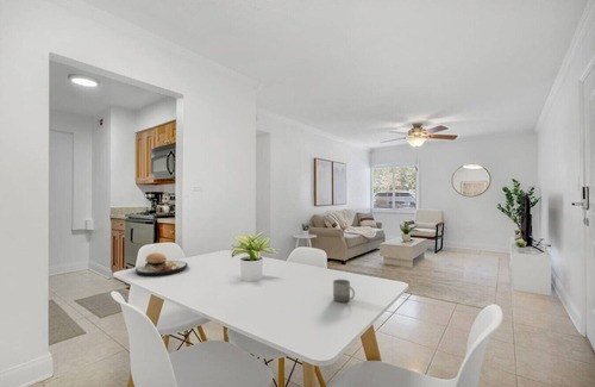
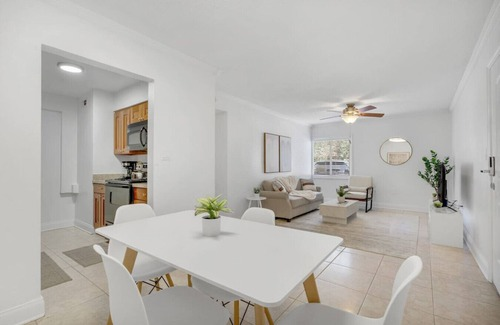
- plate (162, 257)
- cup (344, 291)
